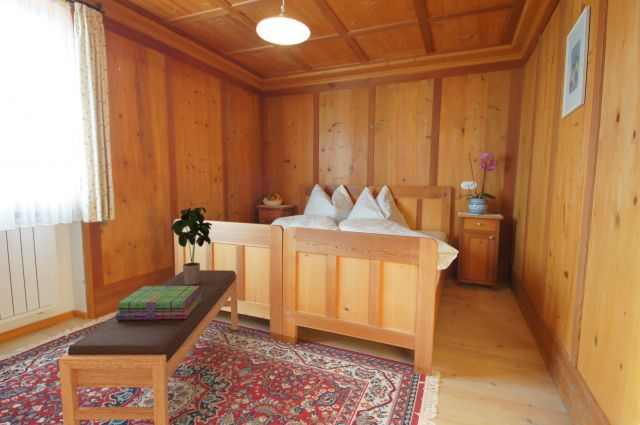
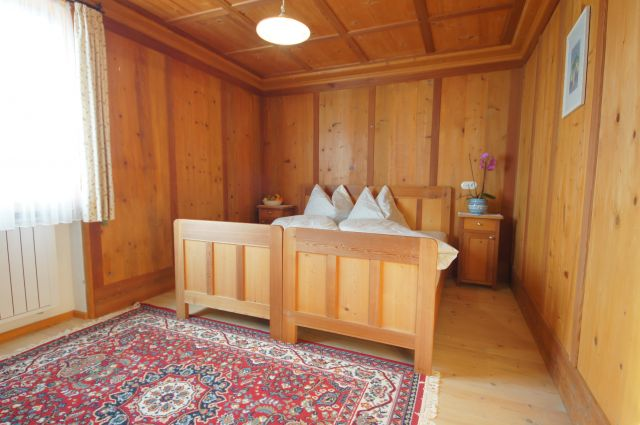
- stack of books (162, 301)
- bench (178, 335)
- potted plant (193, 244)
